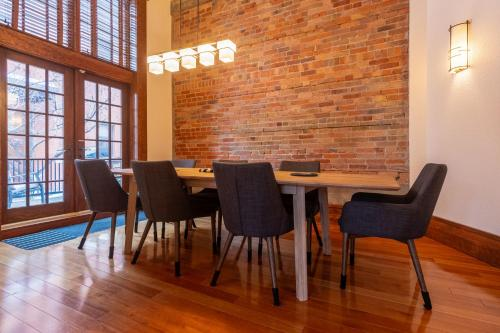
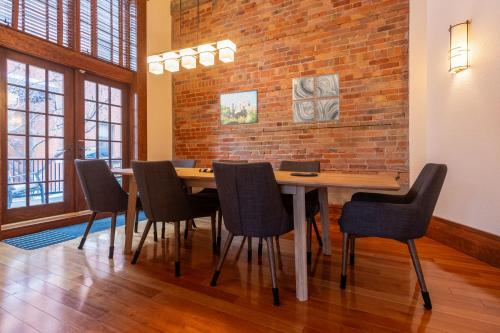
+ wall art (314, 98)
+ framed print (238, 108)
